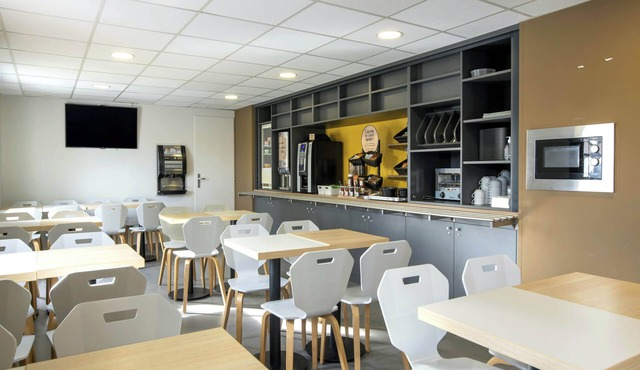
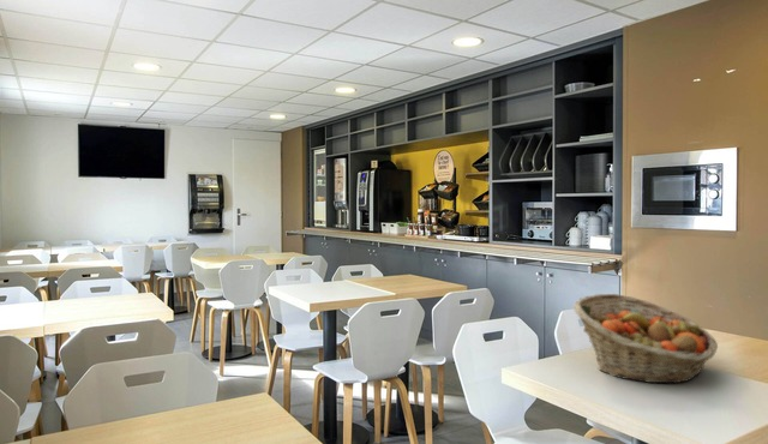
+ fruit basket (642, 334)
